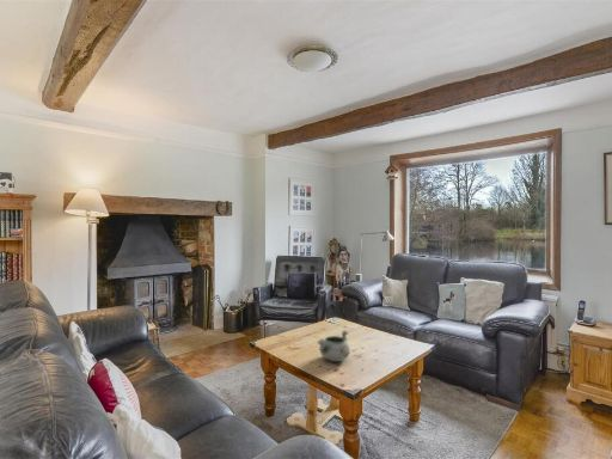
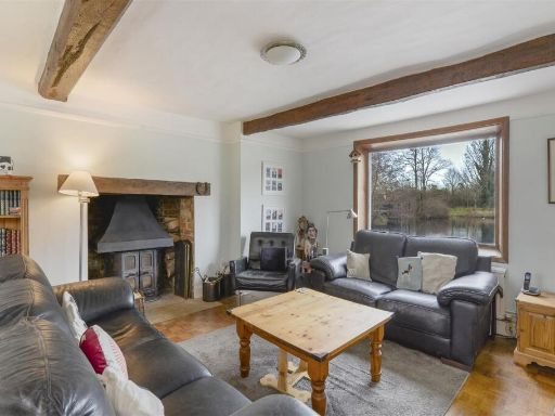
- decorative bowl (333, 347)
